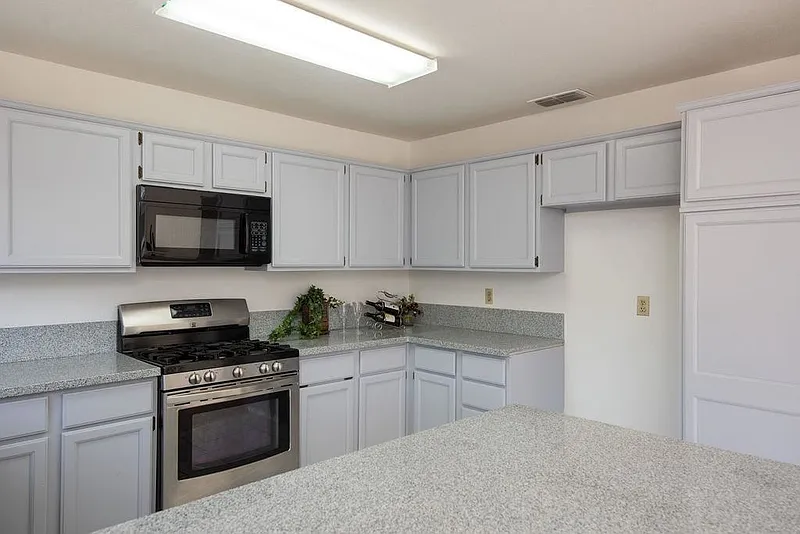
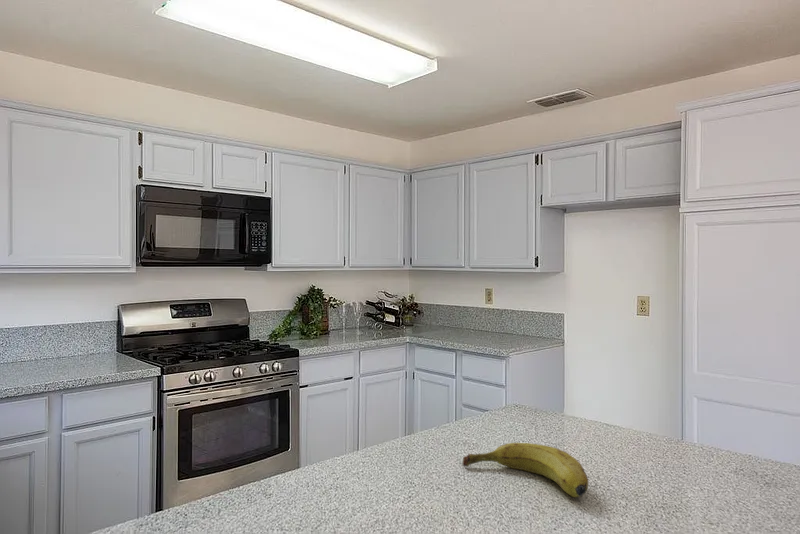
+ banana (530, 467)
